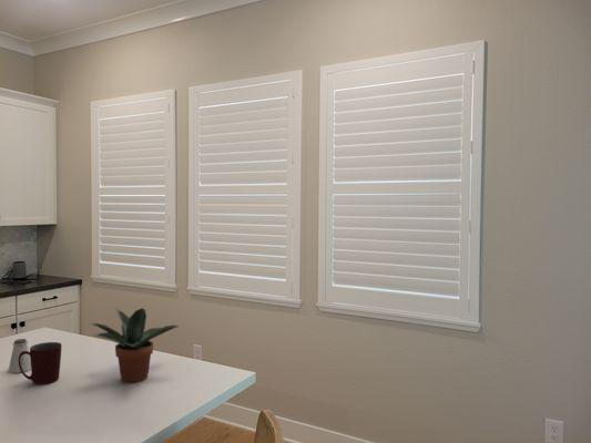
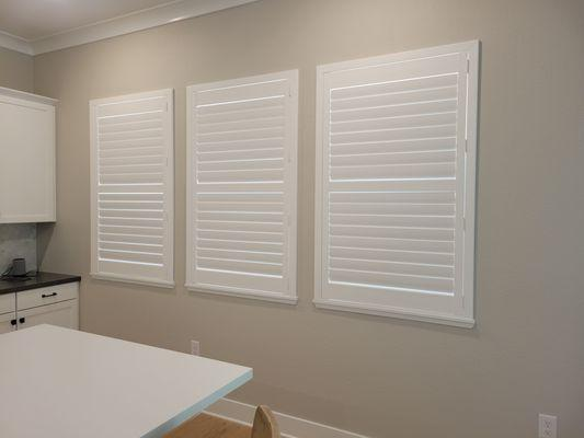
- saltshaker (19, 354)
- potted plant (134, 340)
- mug (40, 363)
